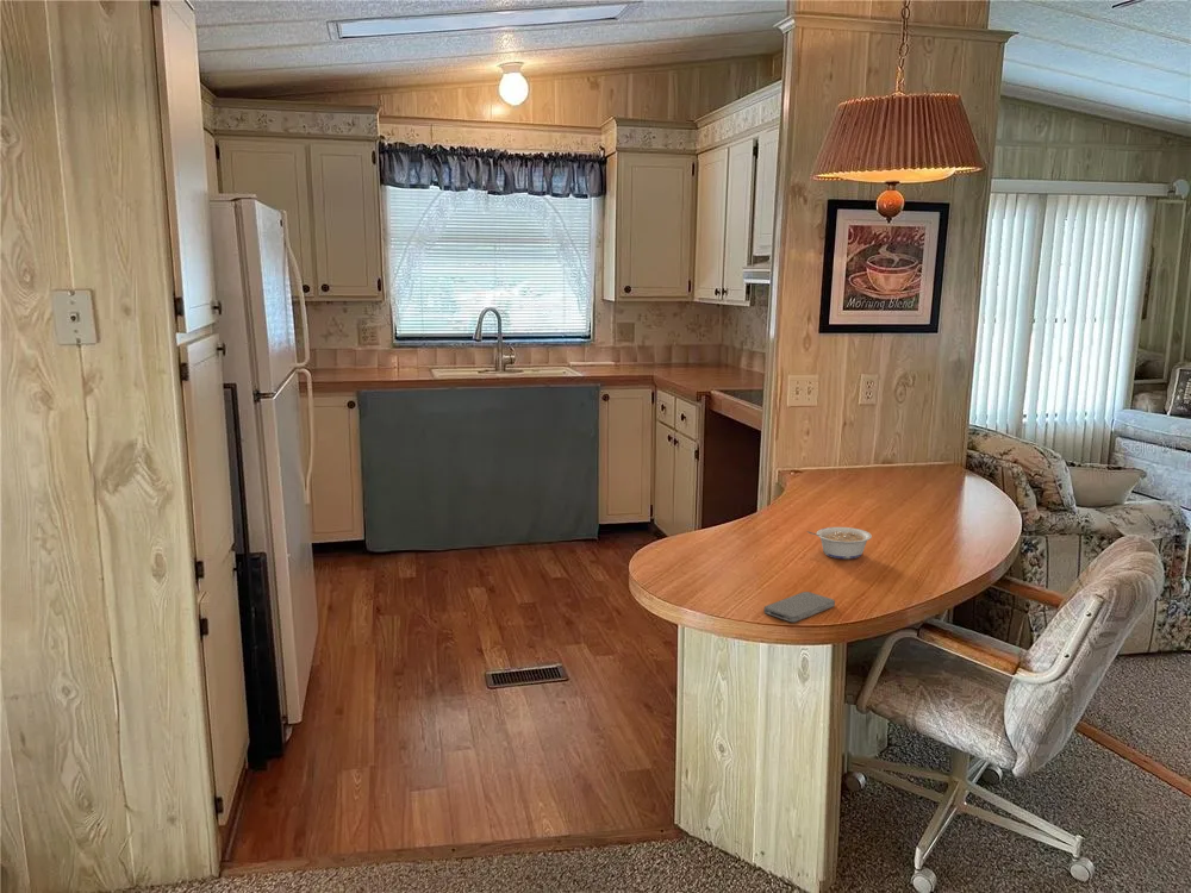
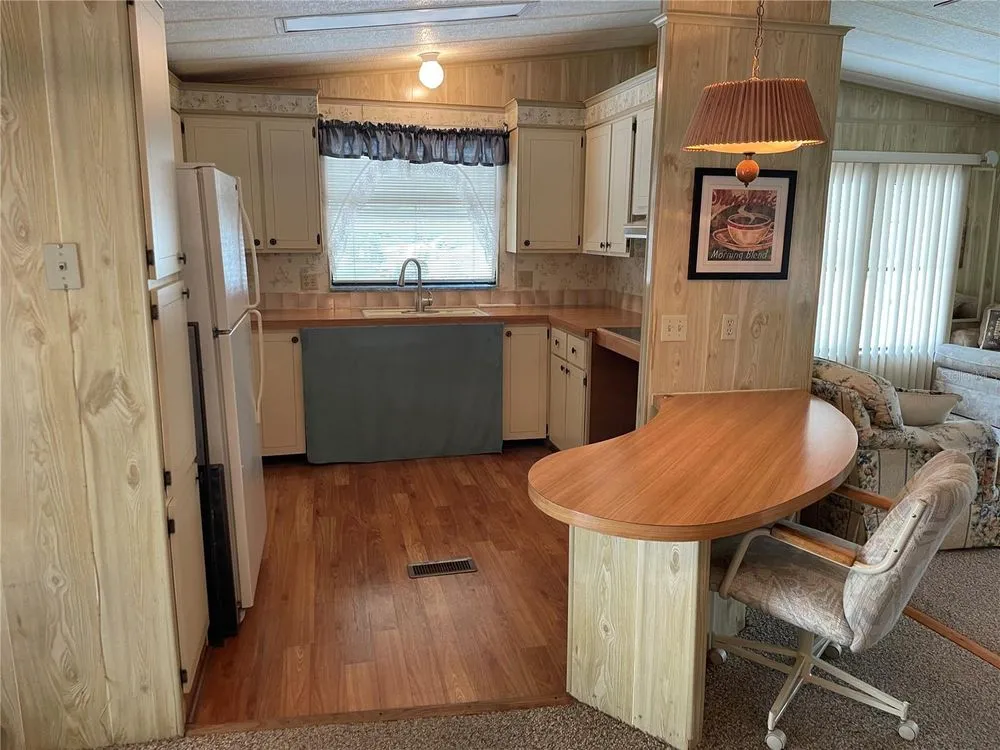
- legume (842, 542)
- smartphone (799, 606)
